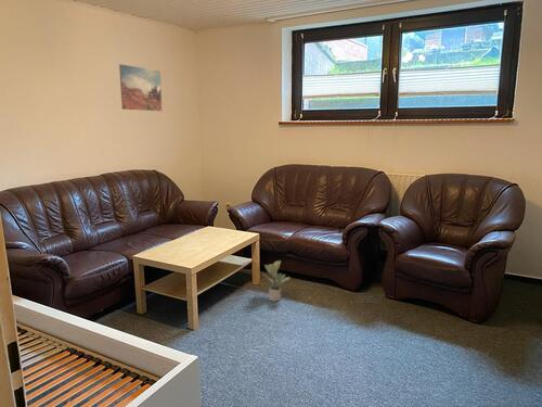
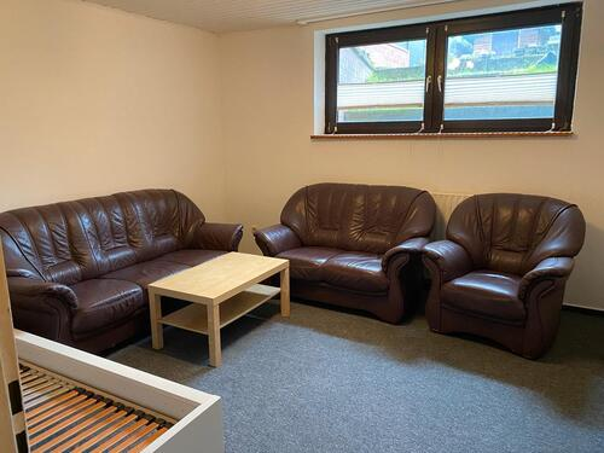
- potted plant (276, 279)
- wall art (141, 89)
